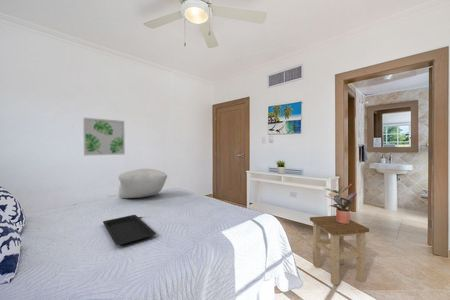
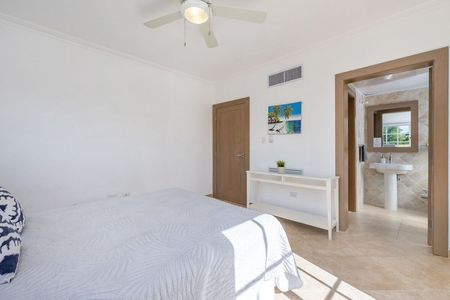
- pillow (142, 183)
- potted plant (338, 201)
- wall art (105, 137)
- serving tray (127, 228)
- stool (337, 247)
